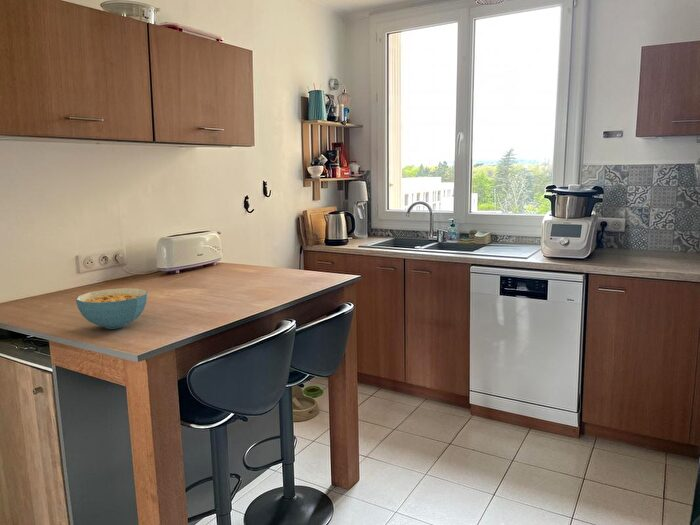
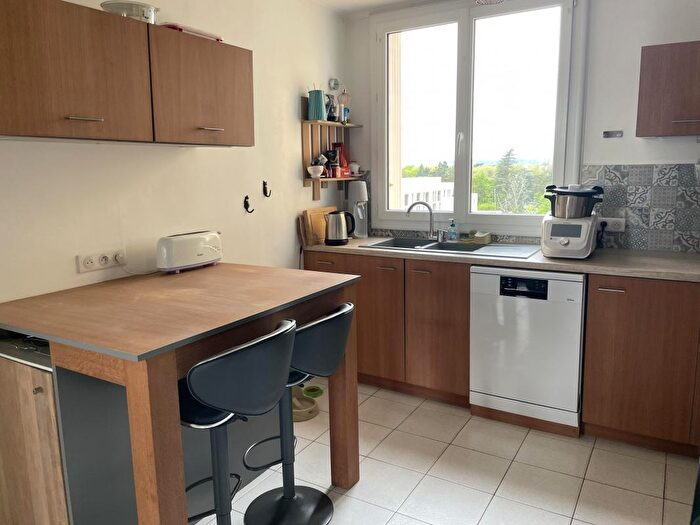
- cereal bowl (114, 310)
